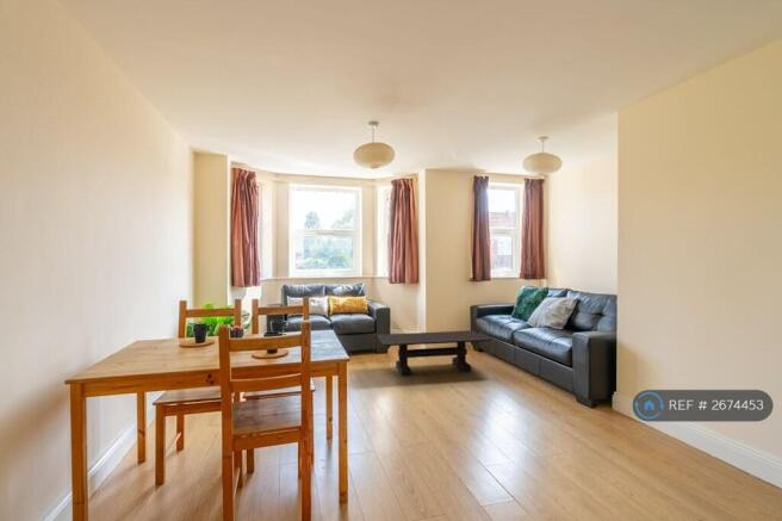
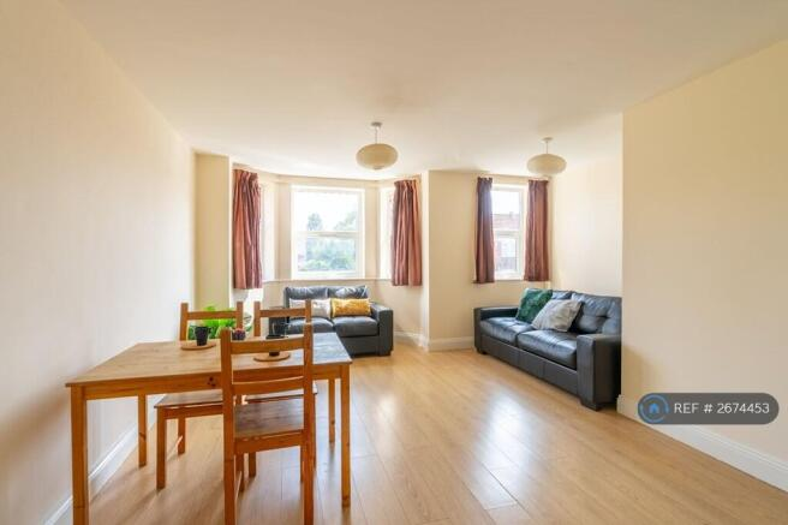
- coffee table (432, 352)
